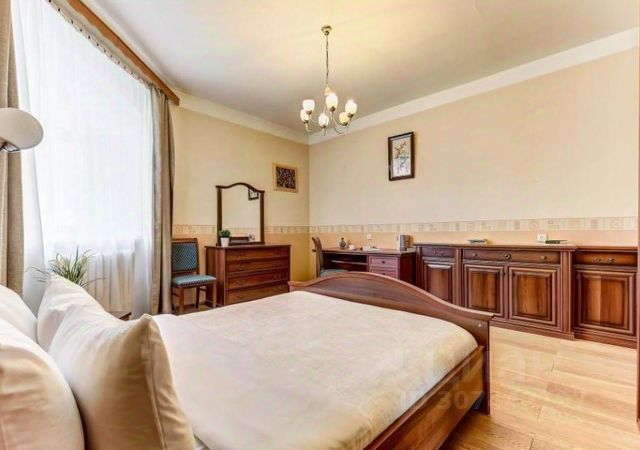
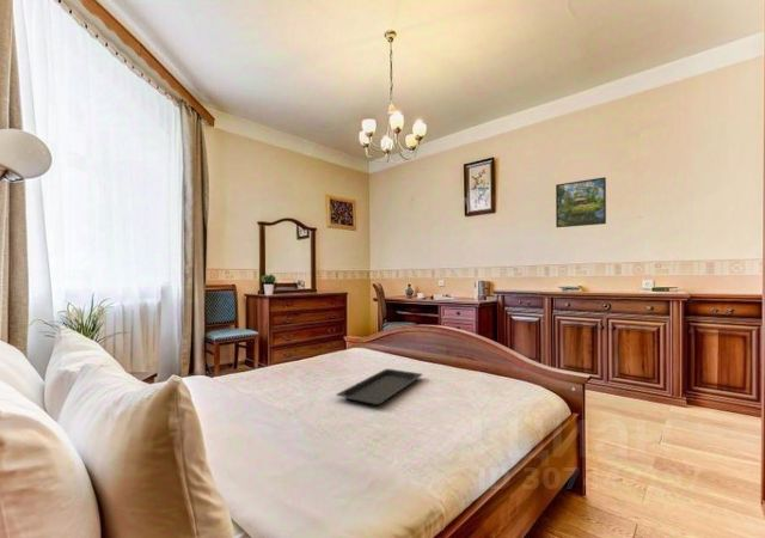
+ serving tray (382, 385)
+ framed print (580, 203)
